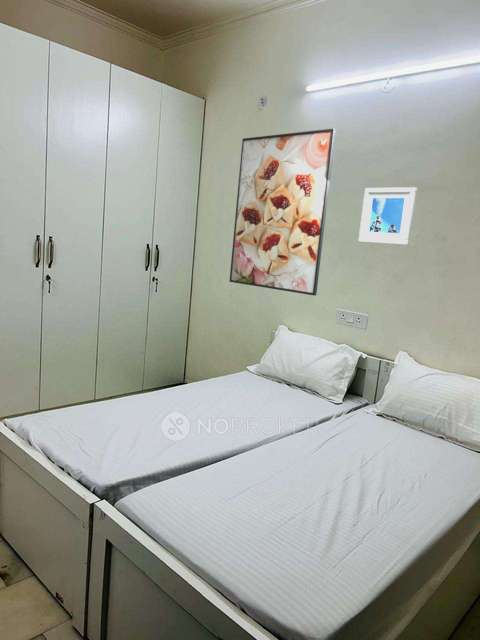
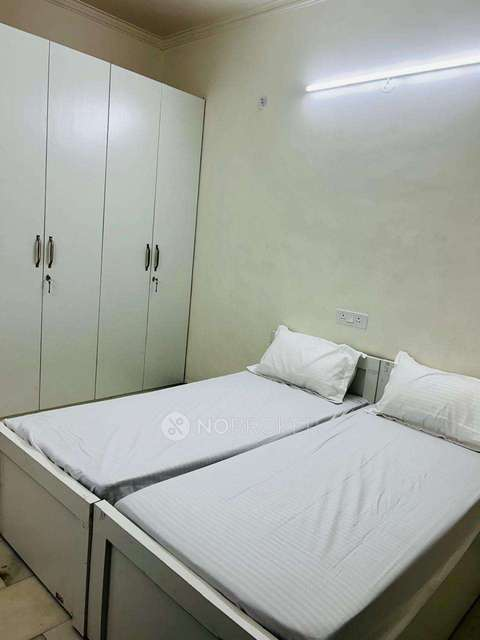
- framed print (386, 215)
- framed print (277, 212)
